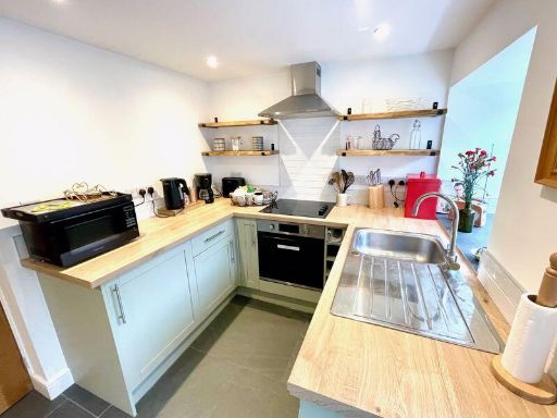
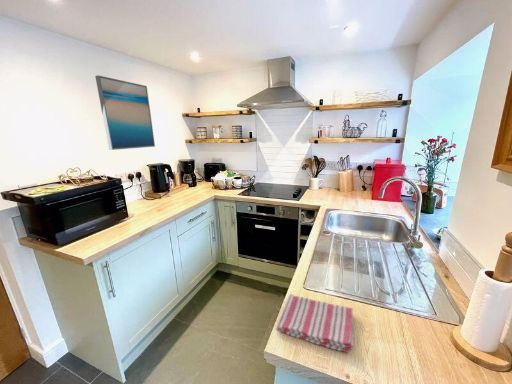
+ wall art (129, 115)
+ dish towel (315, 317)
